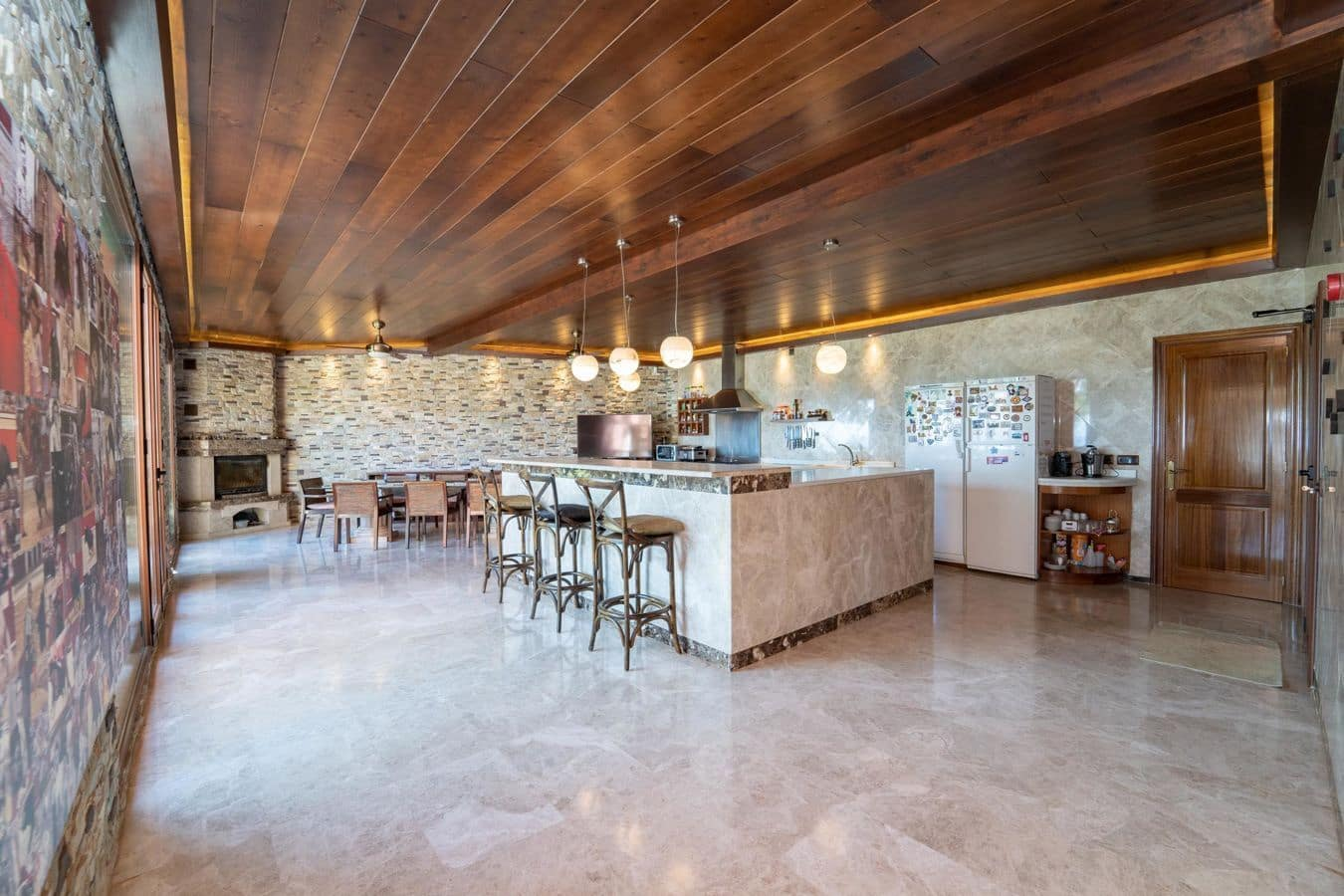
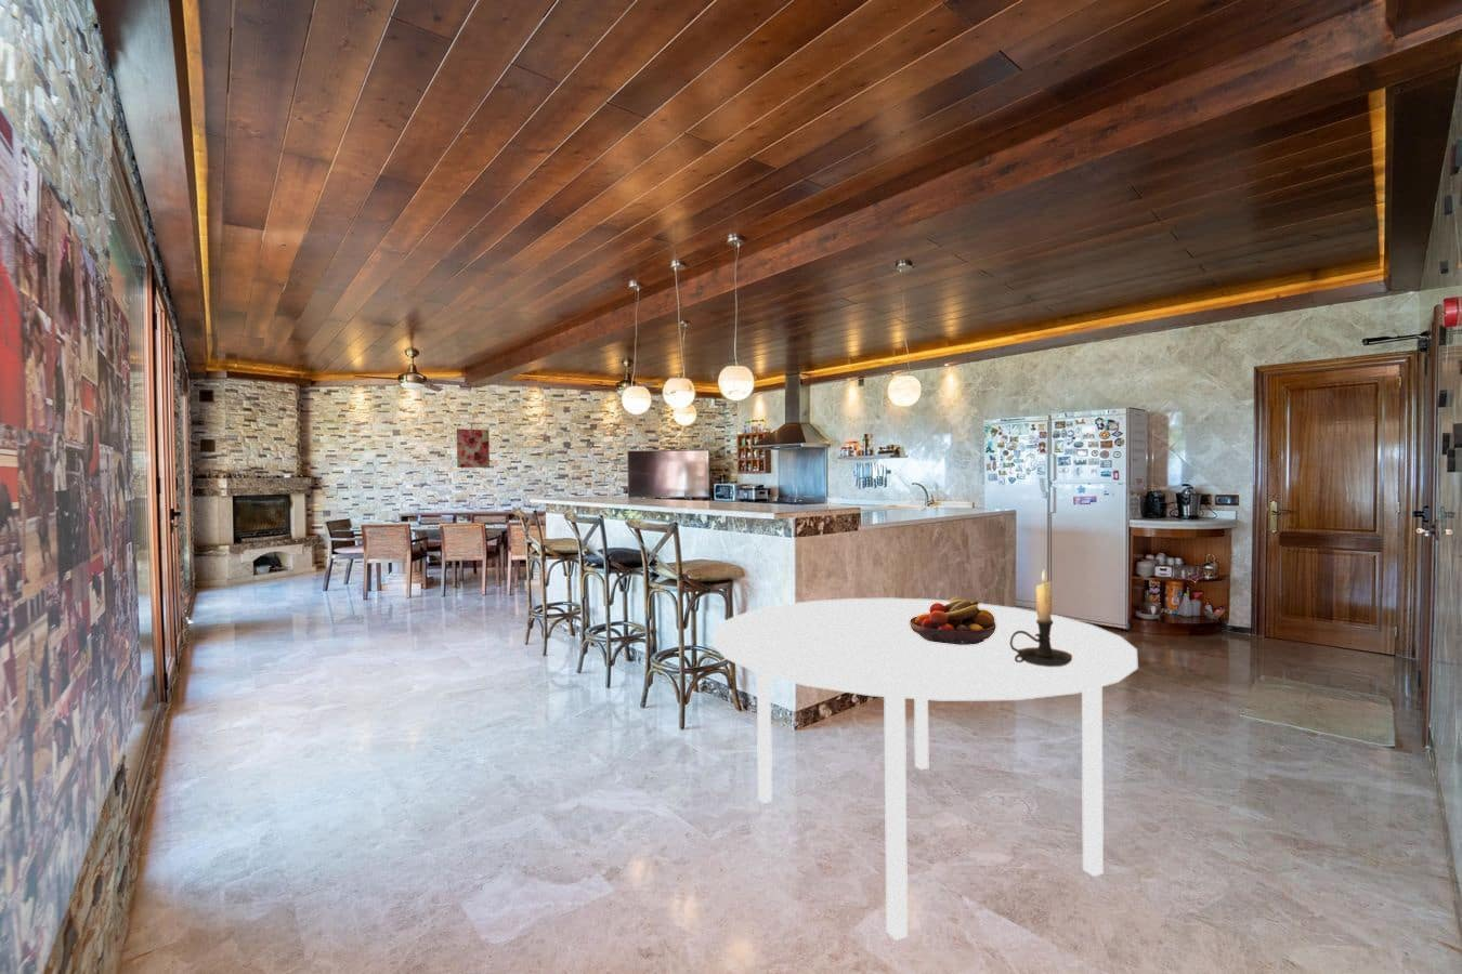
+ dining table (915, 733)
+ candle holder (1038, 613)
+ wall art (473, 448)
+ fruit bowl (951, 616)
